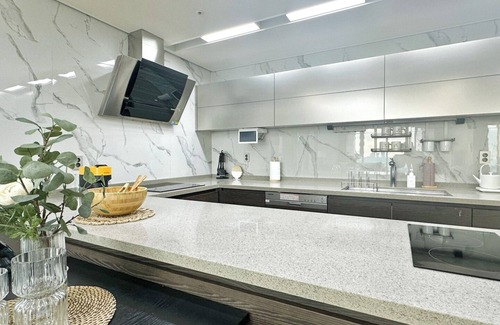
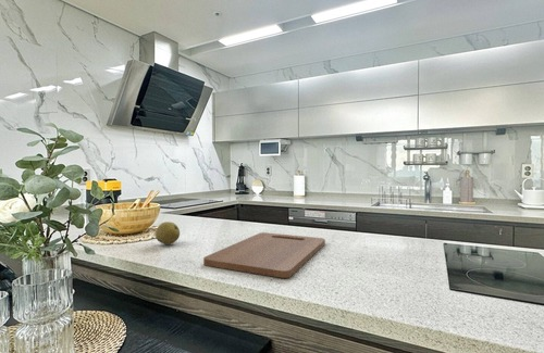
+ fruit (168, 232)
+ cutting board (271, 250)
